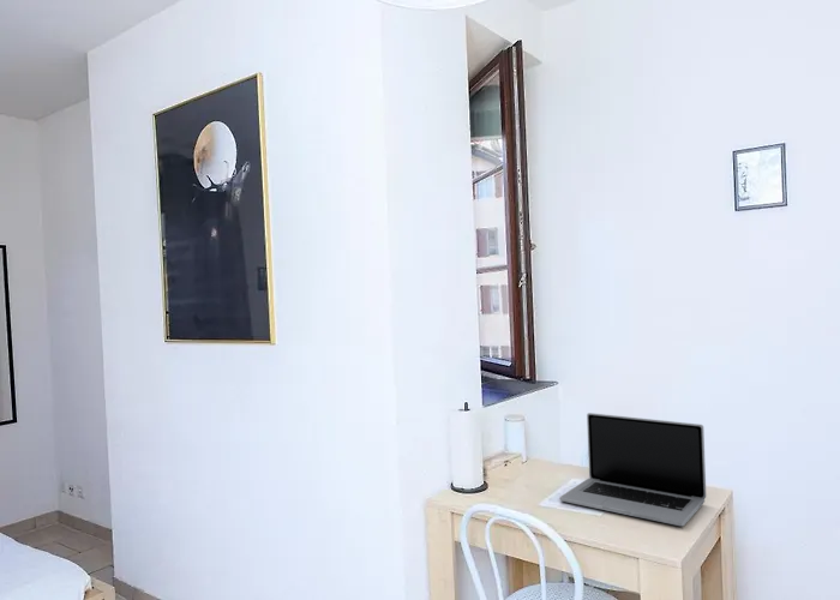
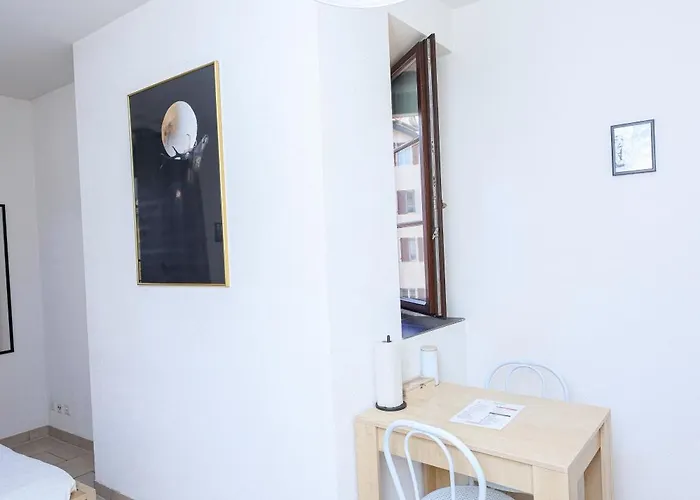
- laptop (630, 463)
